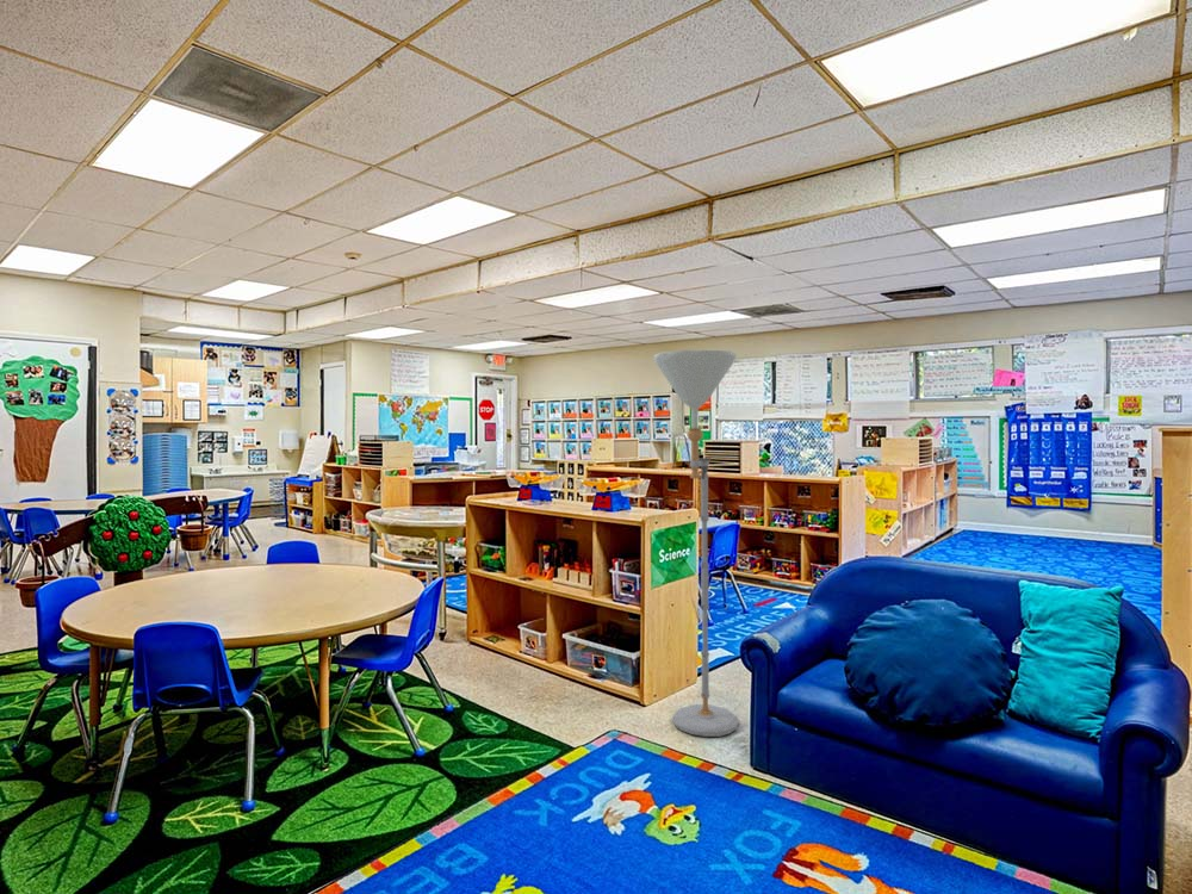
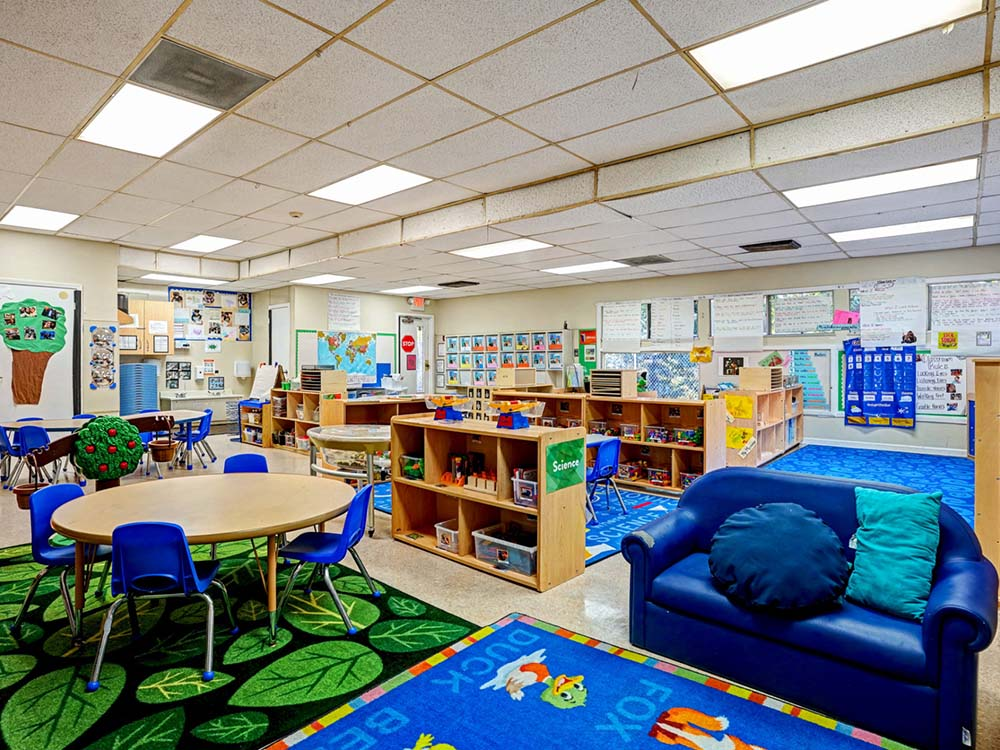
- floor lamp (702, 542)
